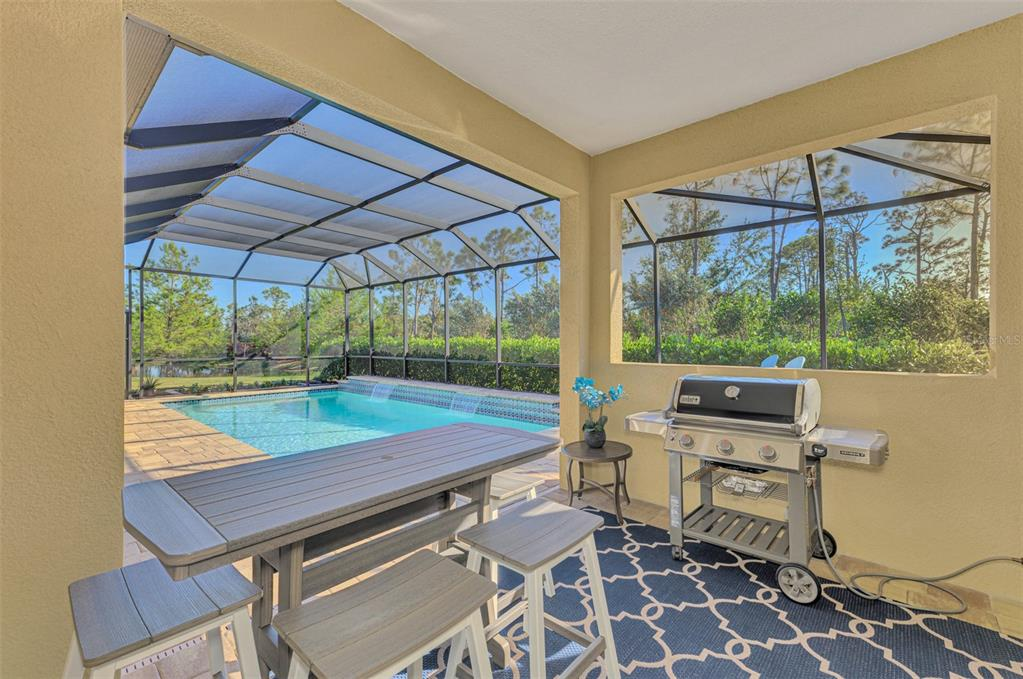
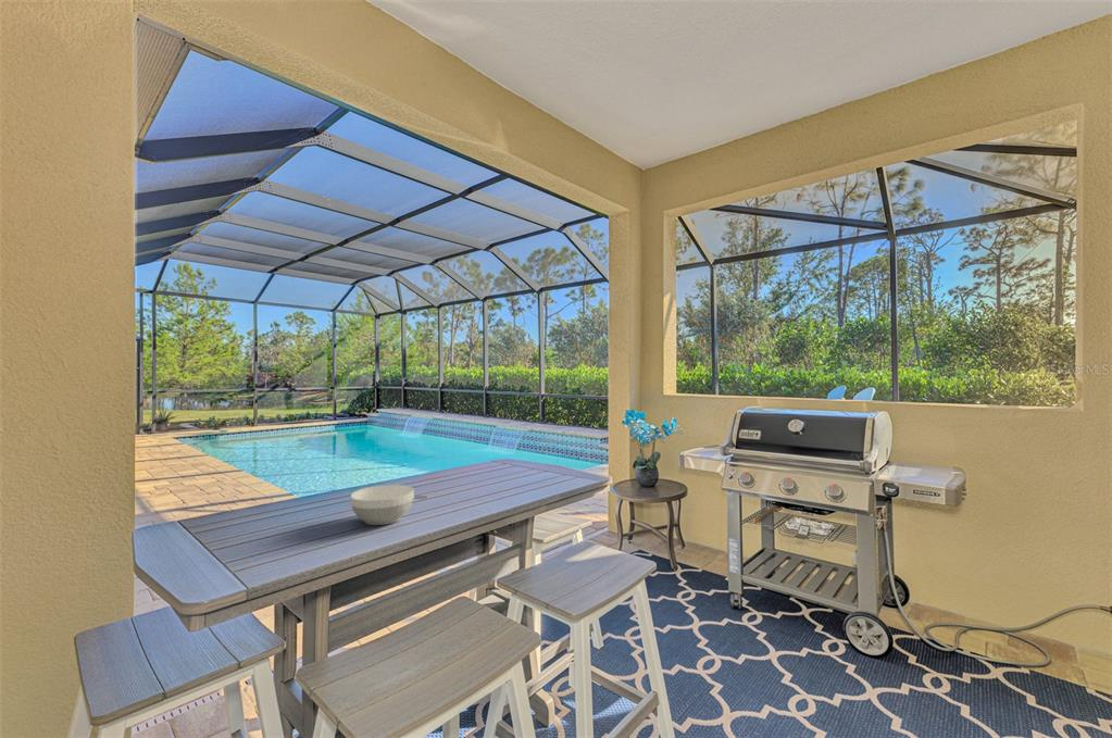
+ bowl (383, 505)
